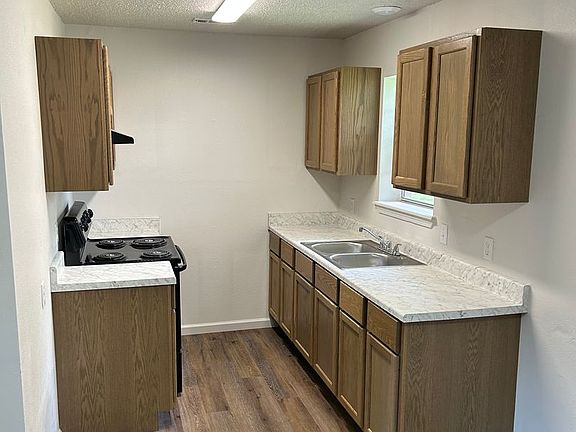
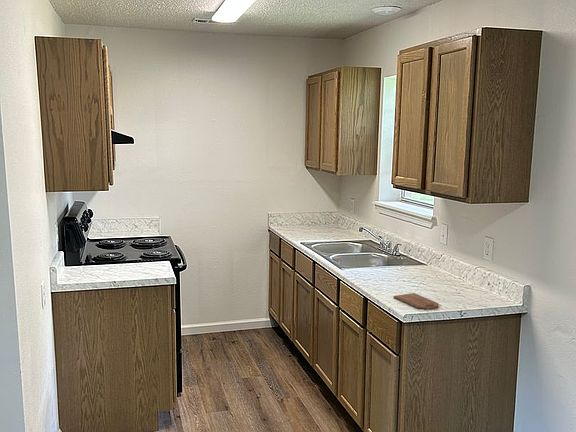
+ cutting board (417, 301)
